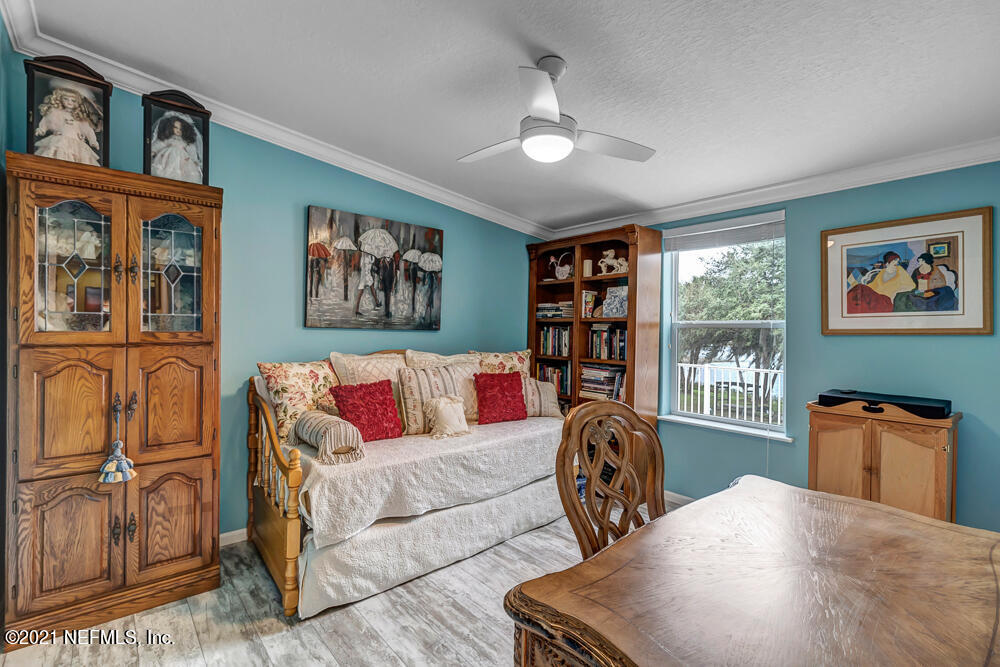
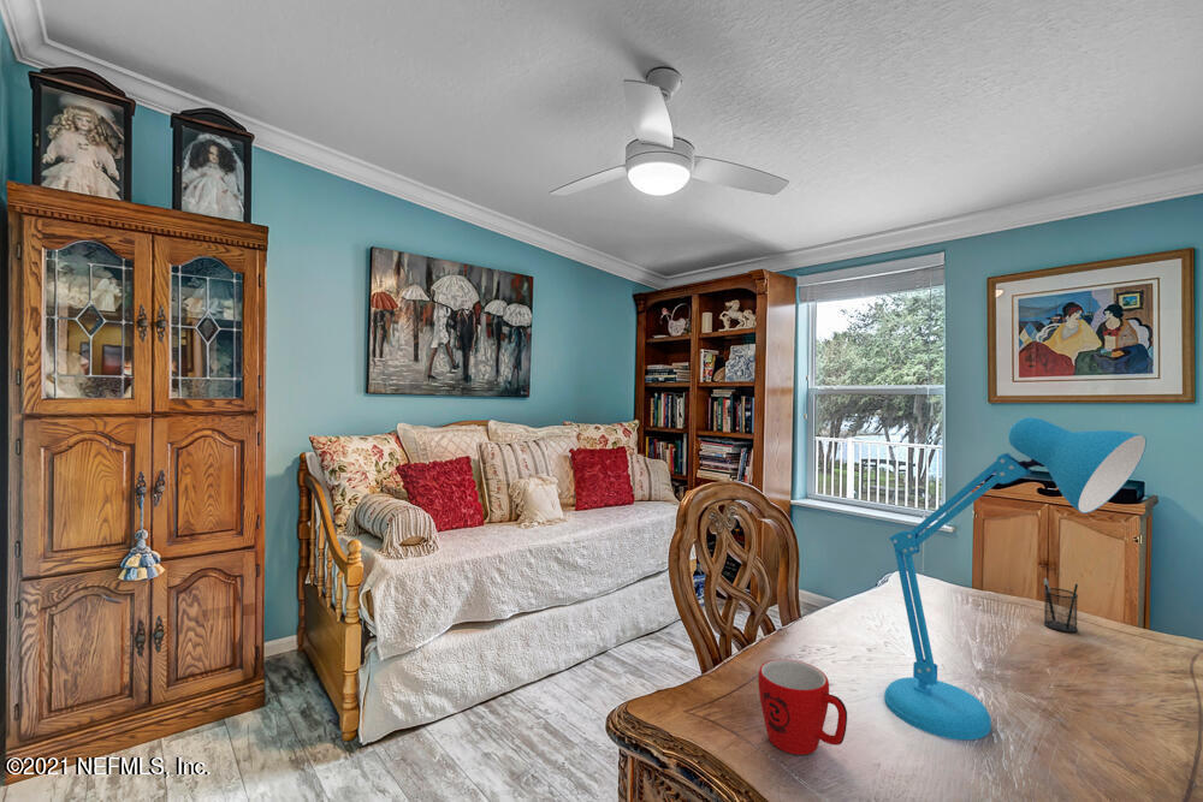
+ pencil holder (1060, 601)
+ mug (802, 712)
+ desk lamp (947, 522)
